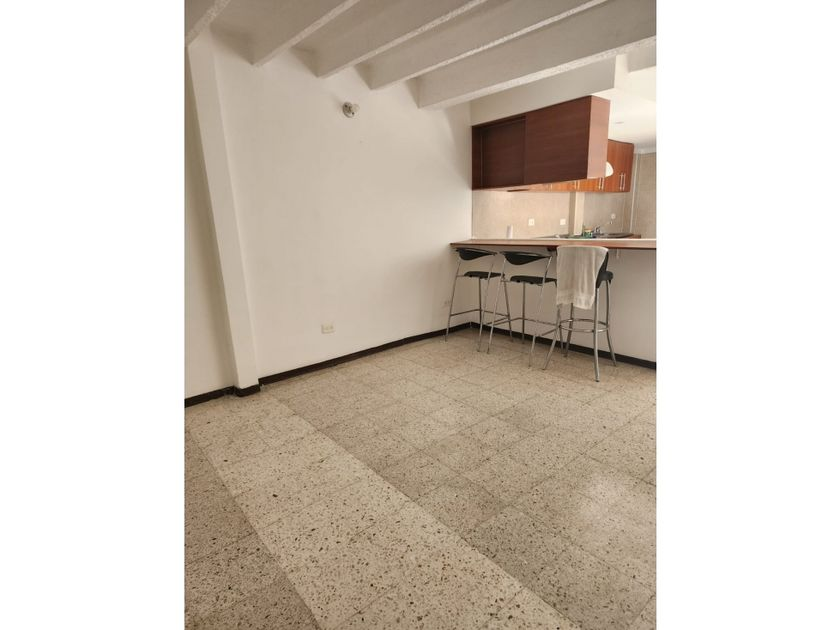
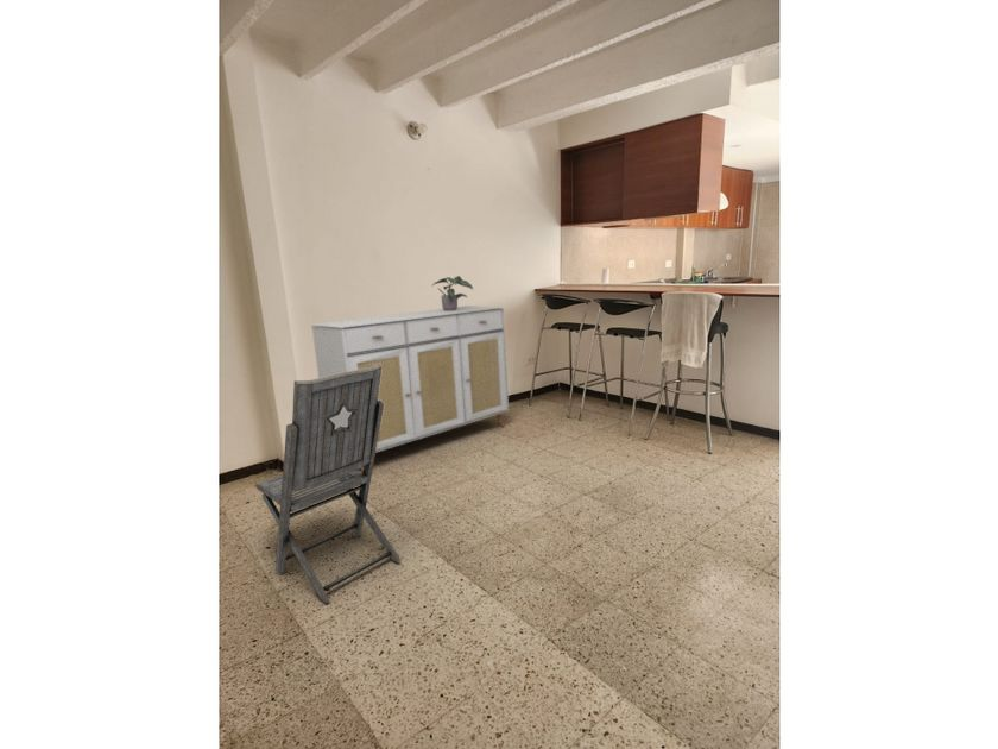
+ potted plant (451, 292)
+ sideboard (421, 379)
+ folding chair (321, 467)
